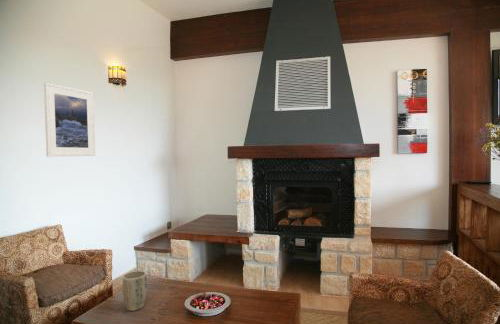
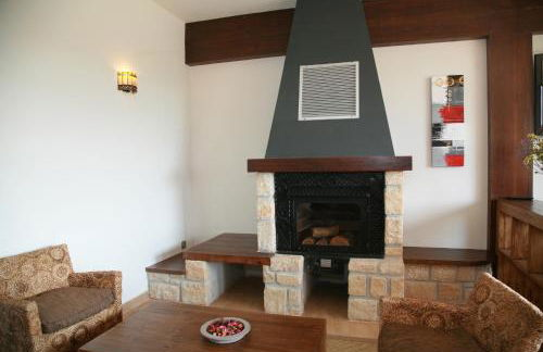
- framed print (71, 122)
- plant pot (135, 290)
